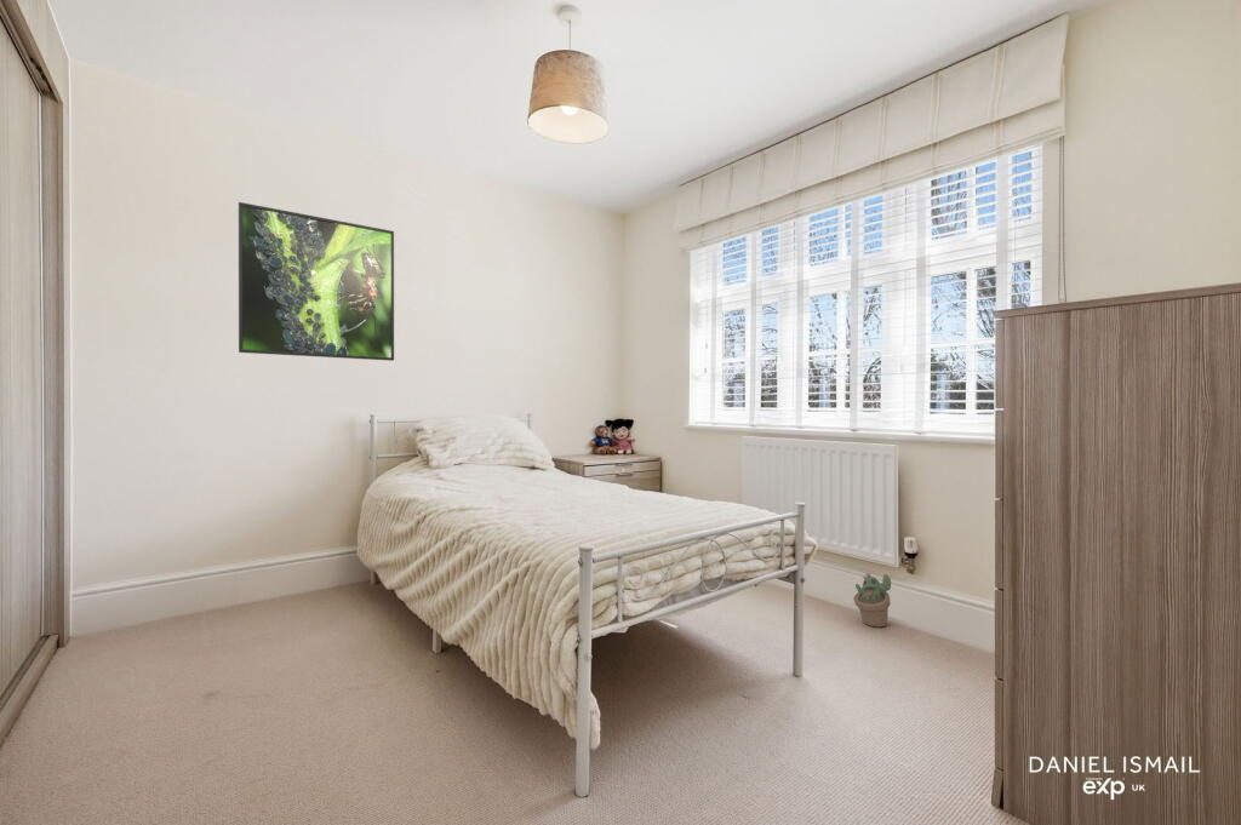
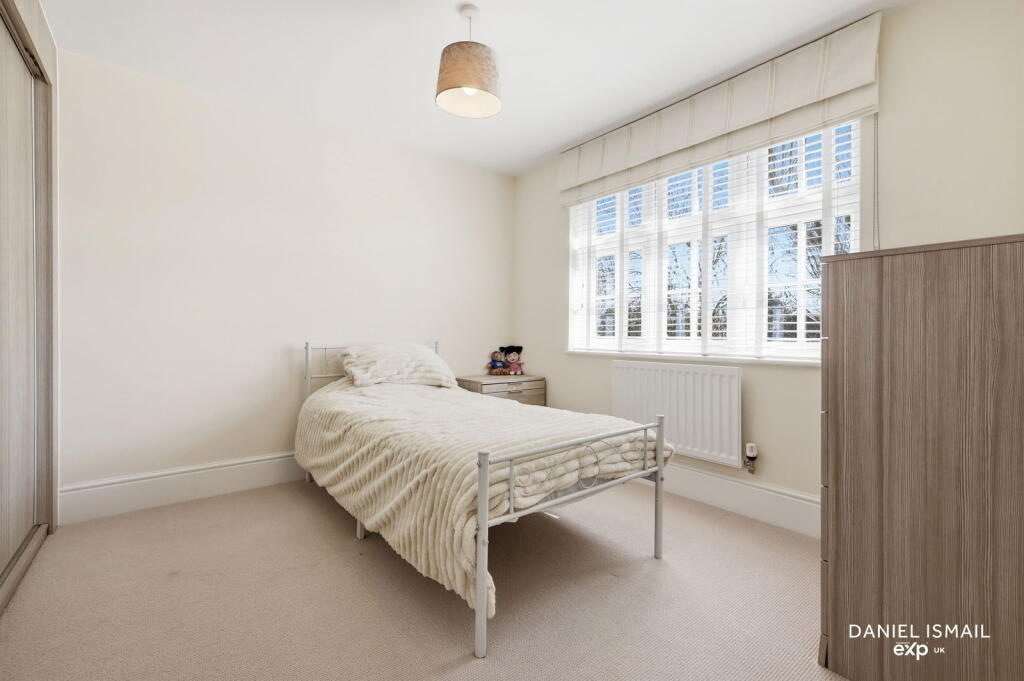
- decorative plant (873, 597)
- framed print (321, 287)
